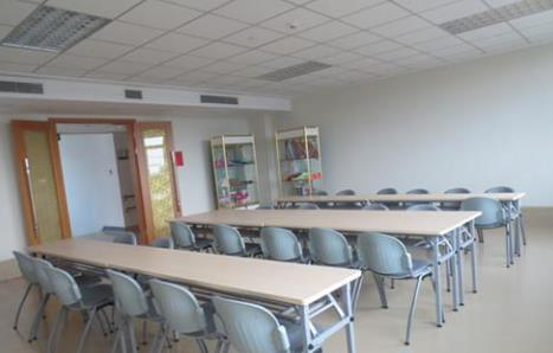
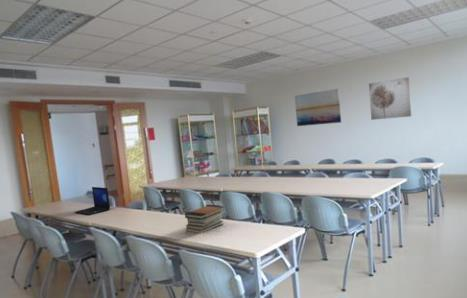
+ wall art (389, 99)
+ wall art (316, 108)
+ book stack (205, 218)
+ laptop (93, 198)
